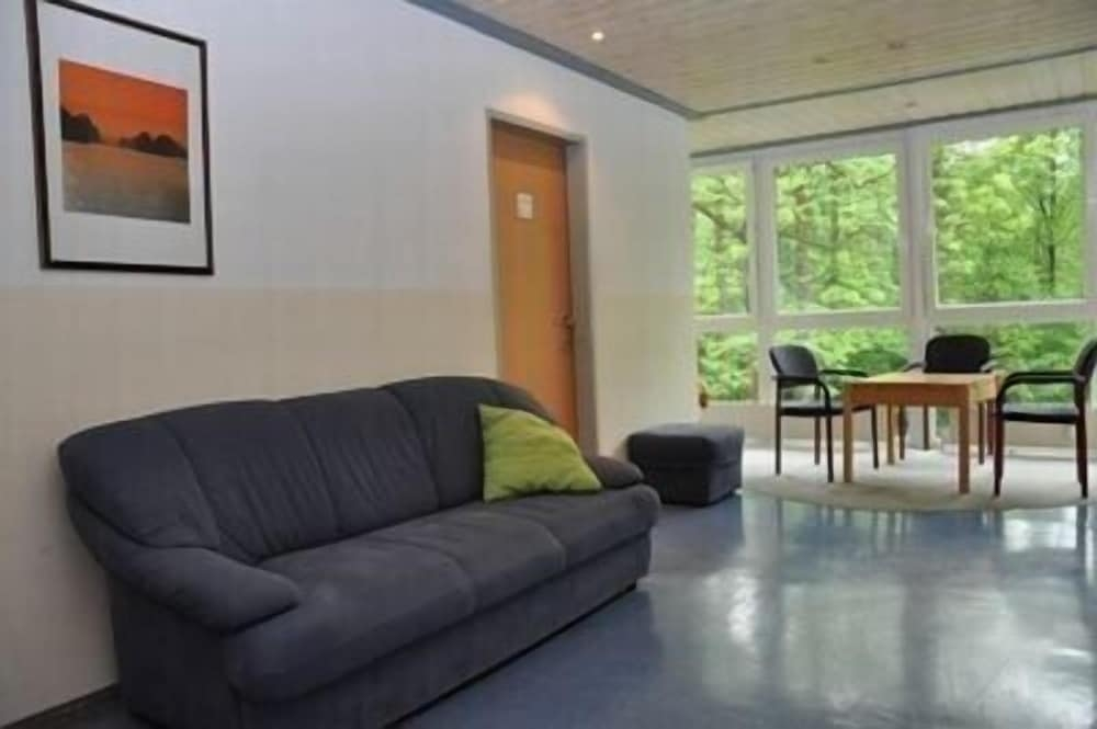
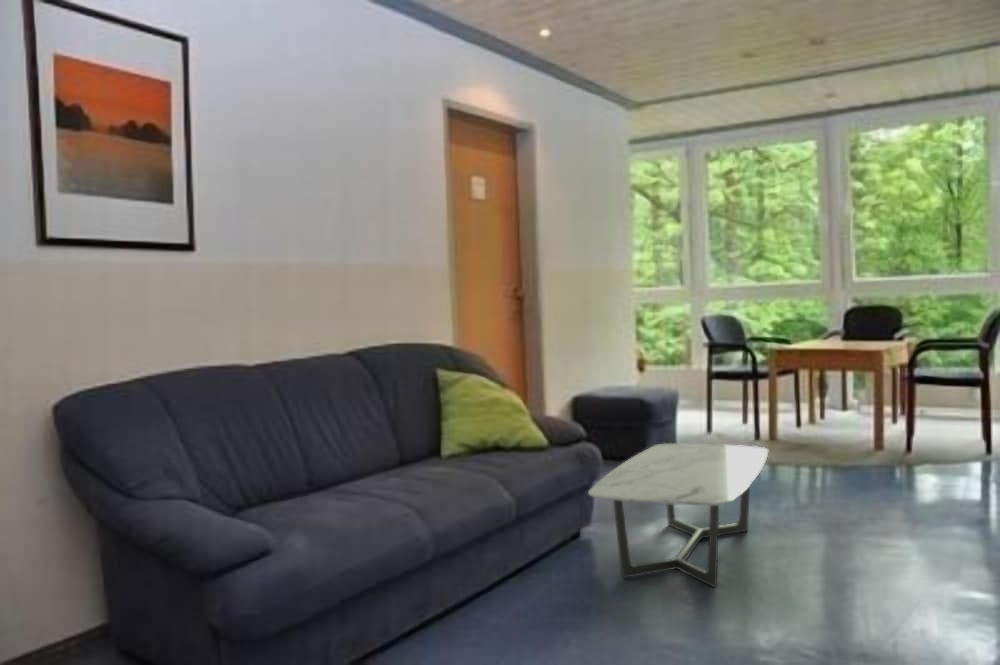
+ coffee table (688, 504)
